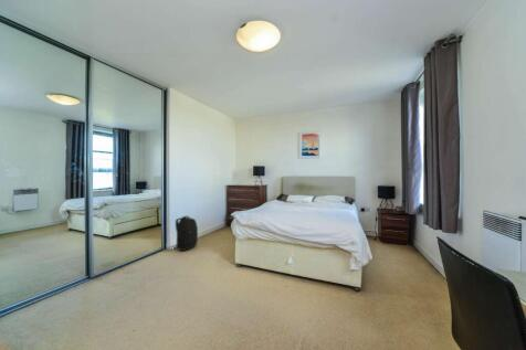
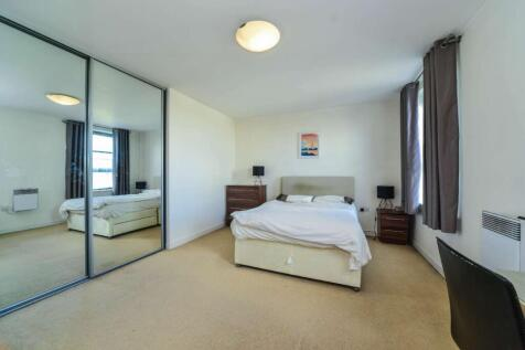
- backpack (185, 232)
